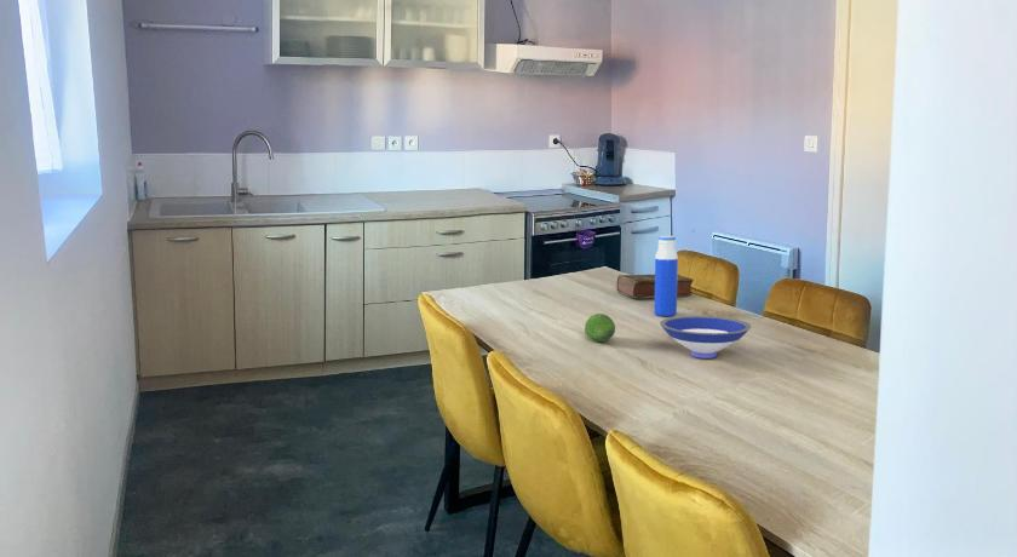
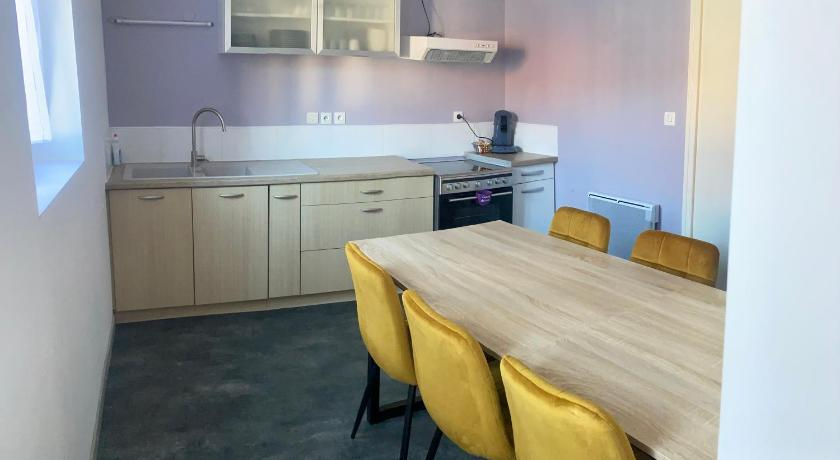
- fruit (598, 327)
- book (654, 285)
- water bottle (666, 275)
- bowl (703, 339)
